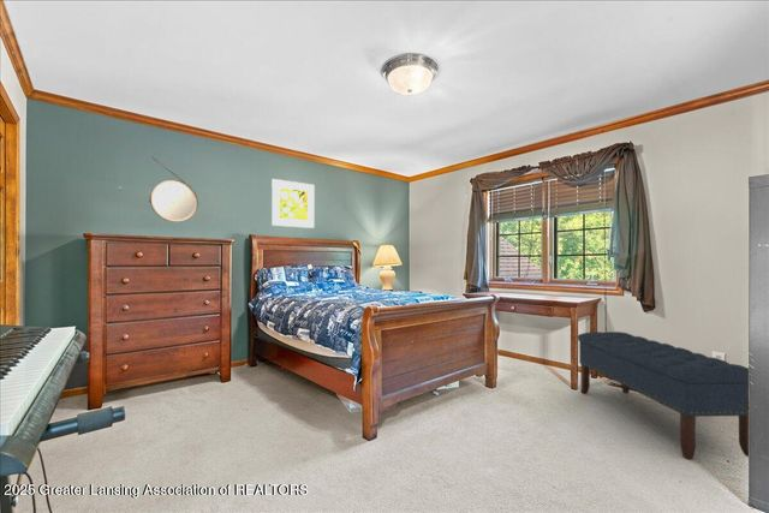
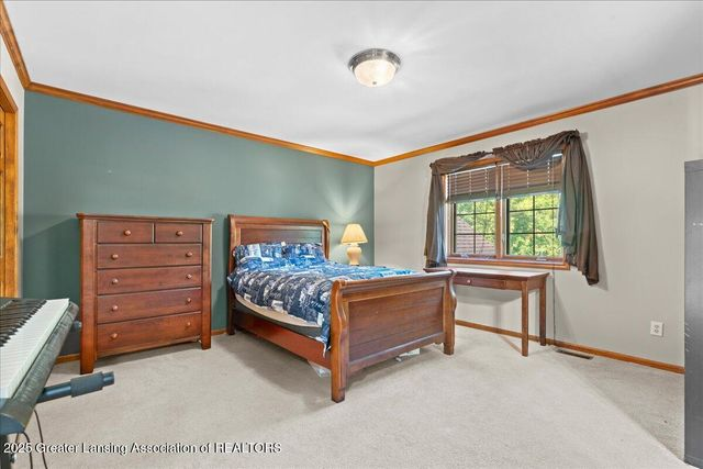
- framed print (293, 204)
- home mirror (174, 190)
- bench (650, 381)
